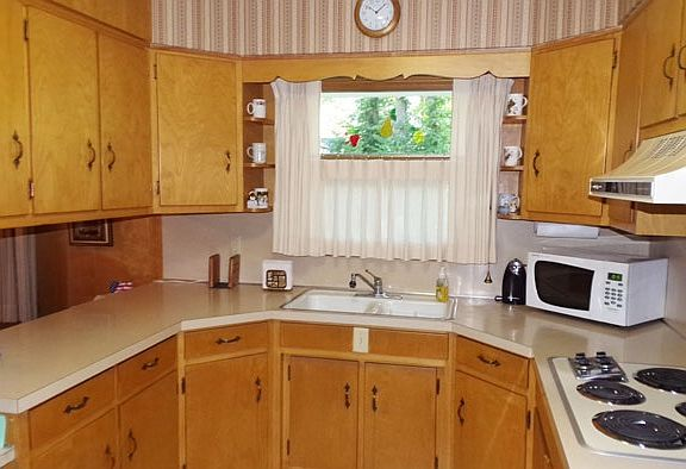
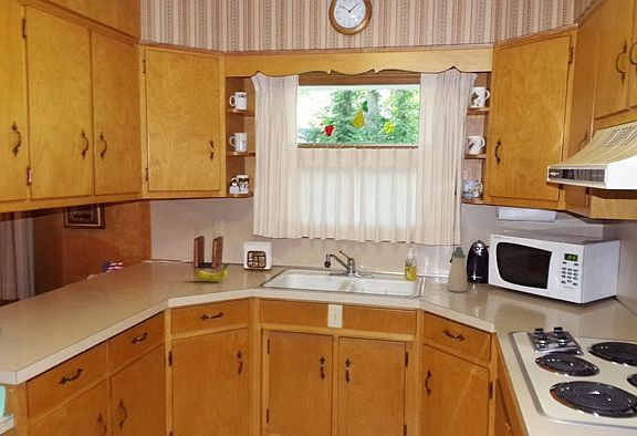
+ soap bottle (458, 268)
+ fruit (211, 273)
